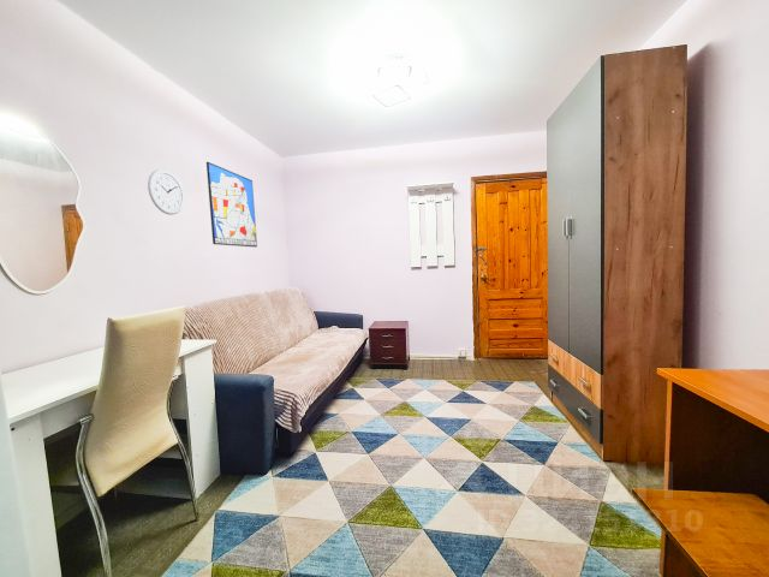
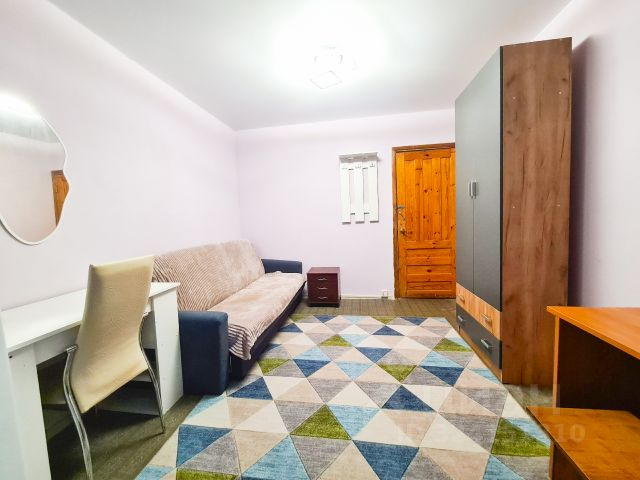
- wall clock (167, 191)
- wall art (234, 209)
